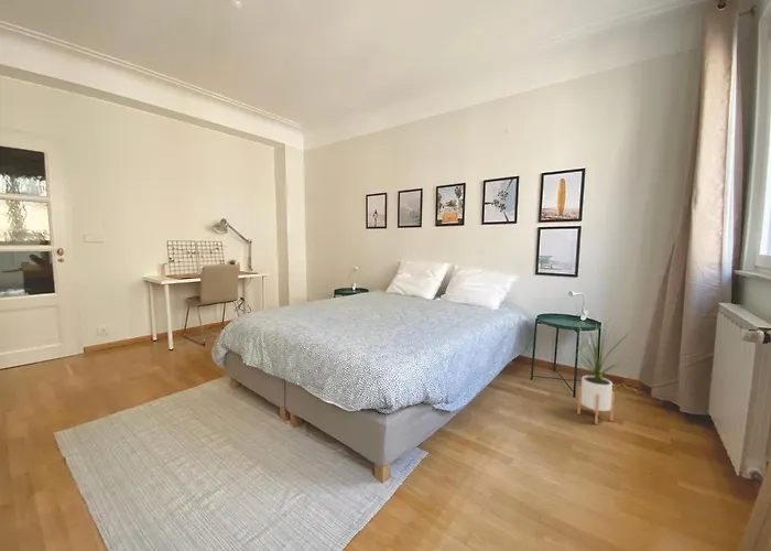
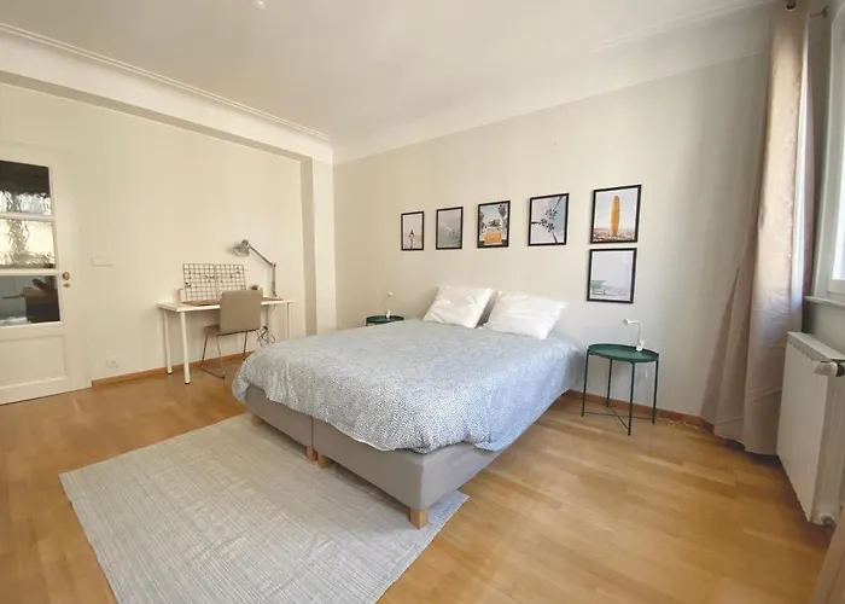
- house plant (598, 368)
